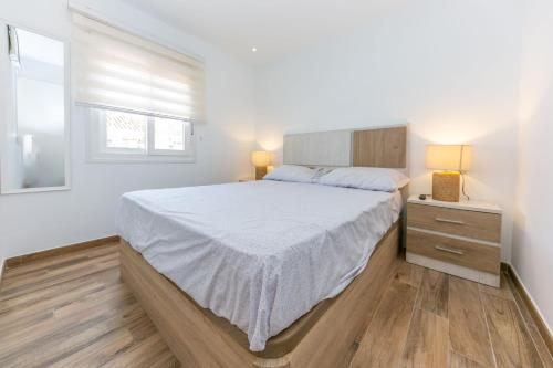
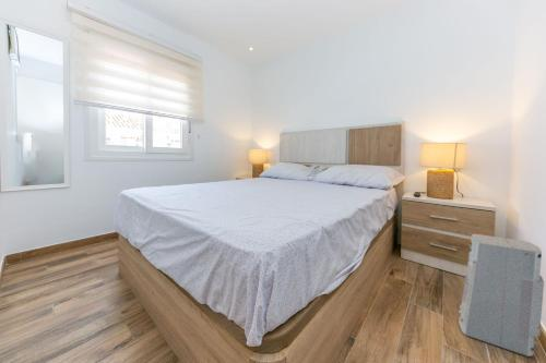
+ air purifier (497, 288)
